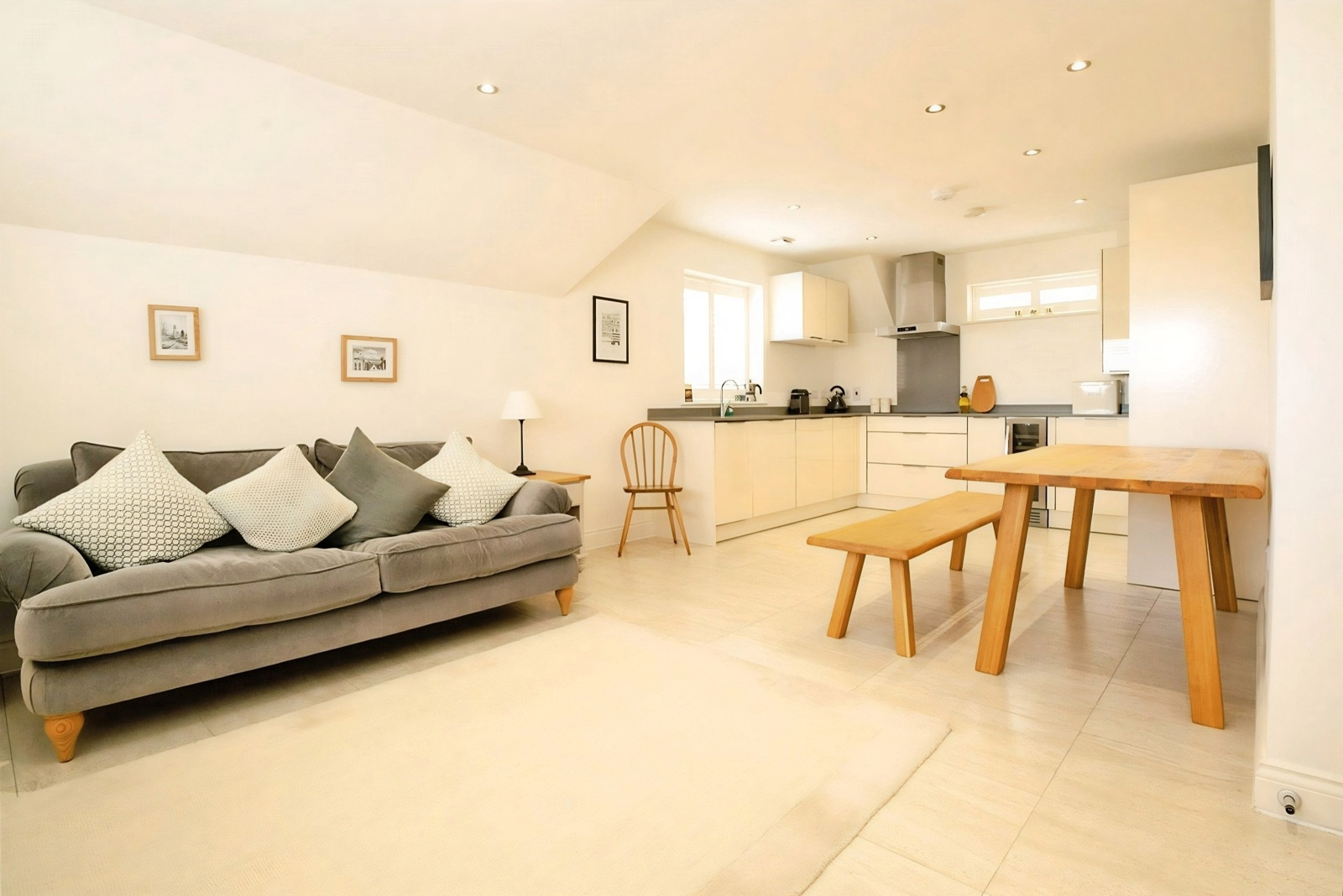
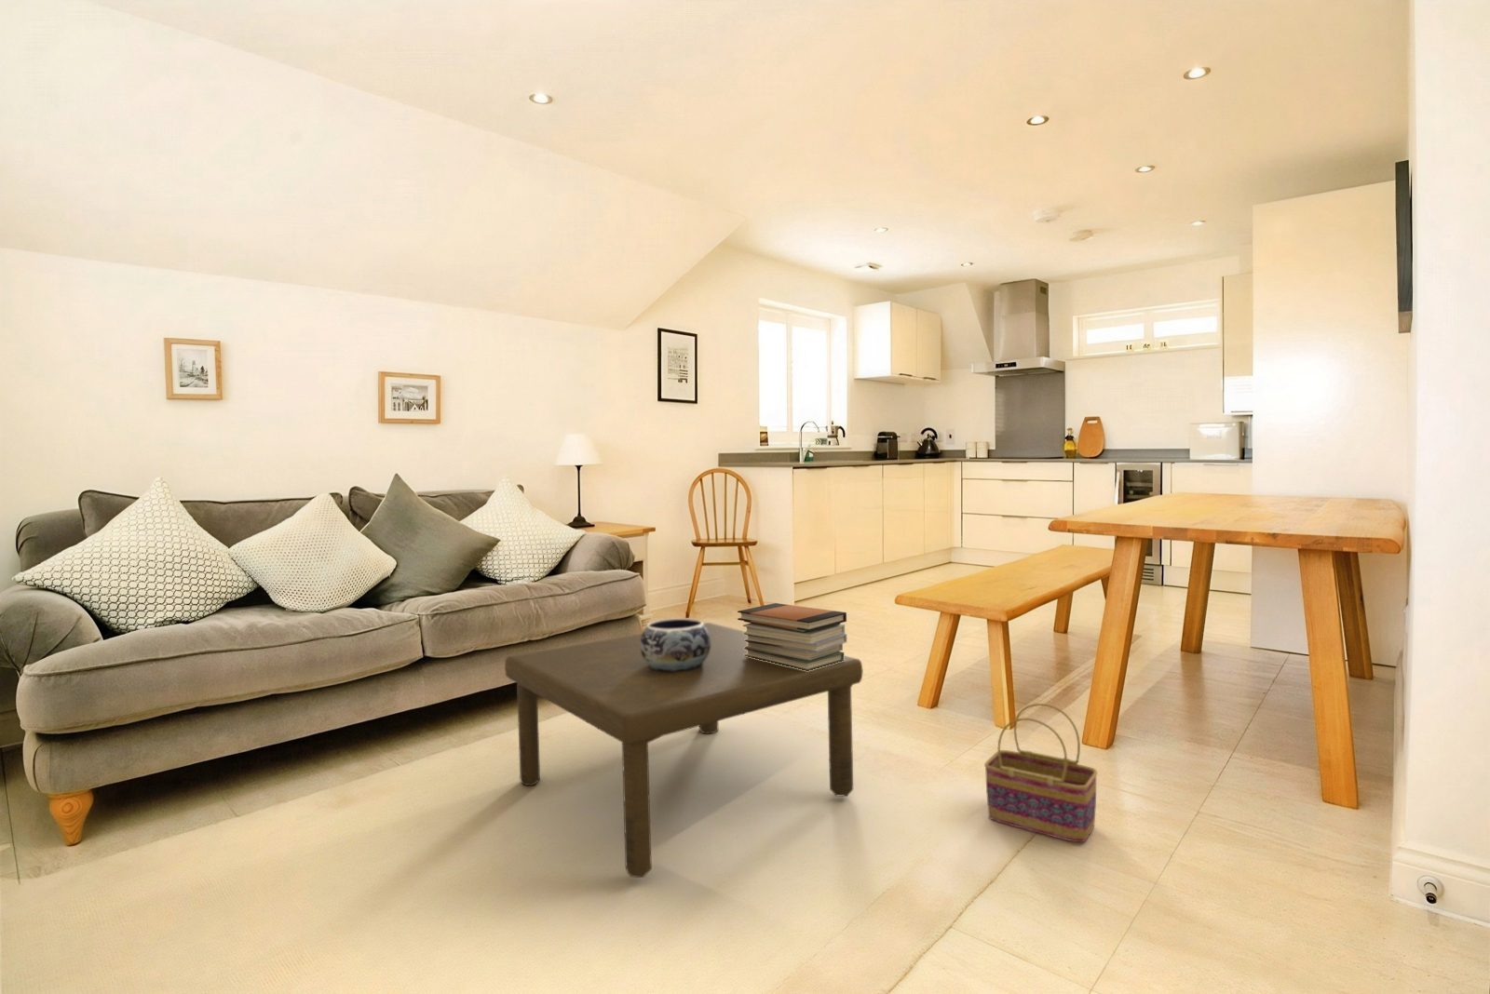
+ decorative bowl (676, 643)
+ basket (1040, 765)
+ book stack (792, 633)
+ coffee table (679, 723)
